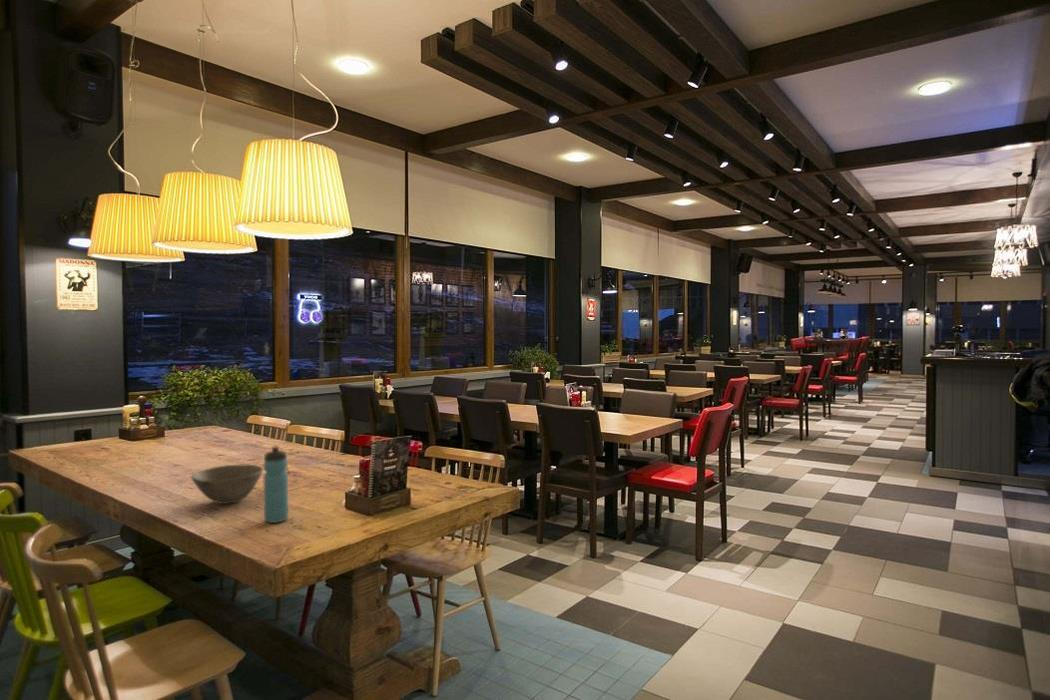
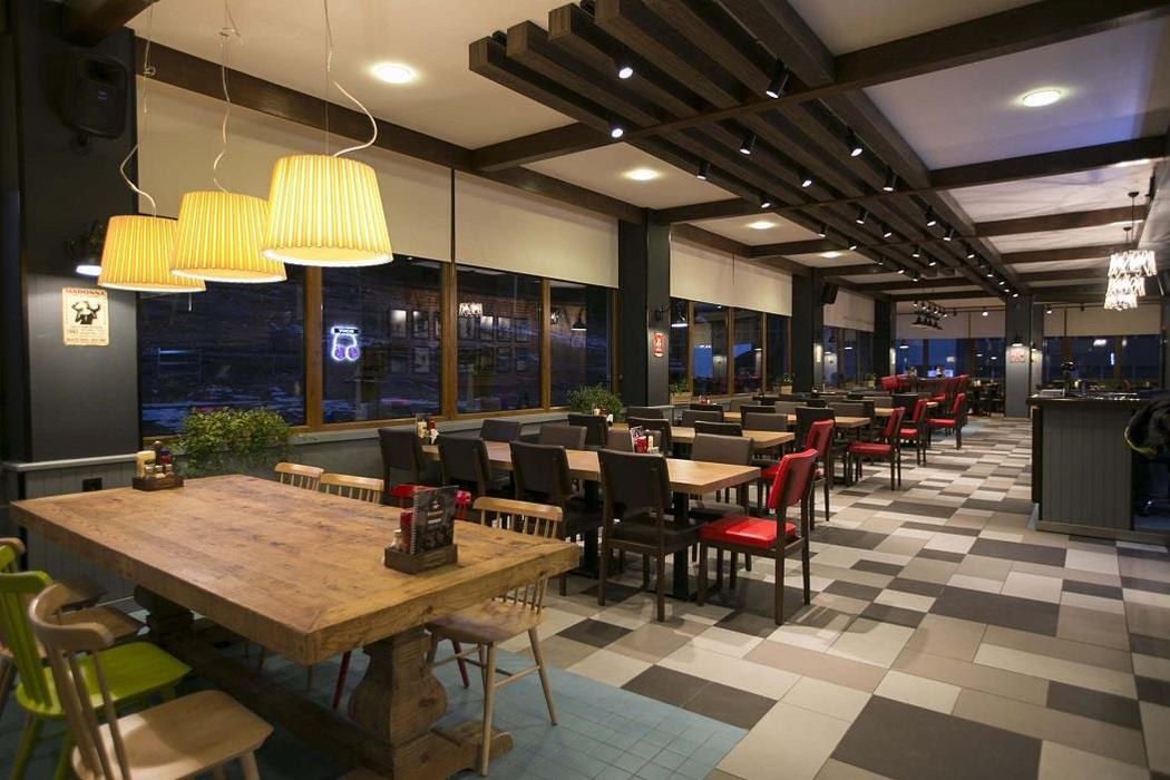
- water bottle (275, 483)
- bowl (228, 486)
